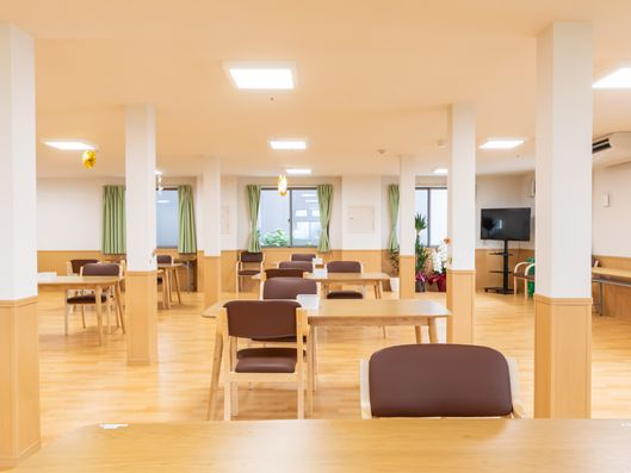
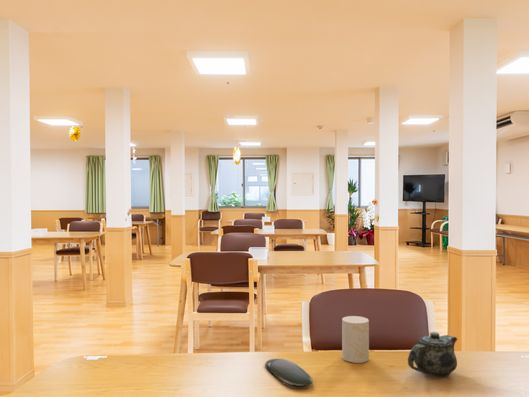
+ cup (355, 338)
+ oval tray (287, 372)
+ chinaware (433, 352)
